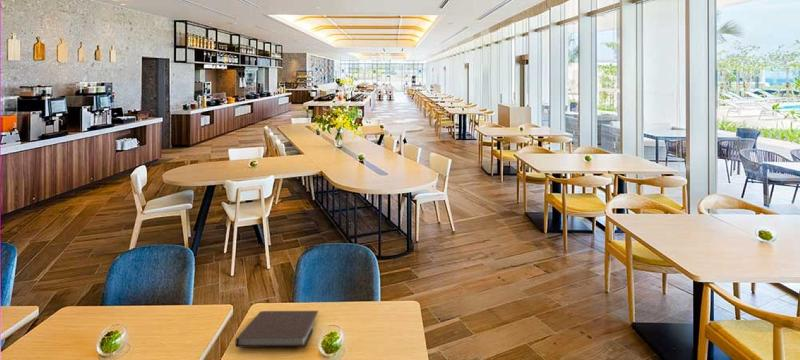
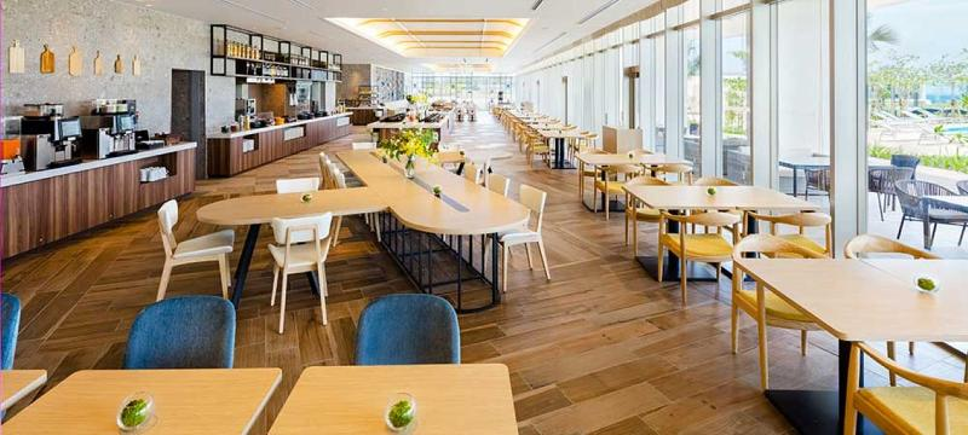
- notebook (280, 327)
